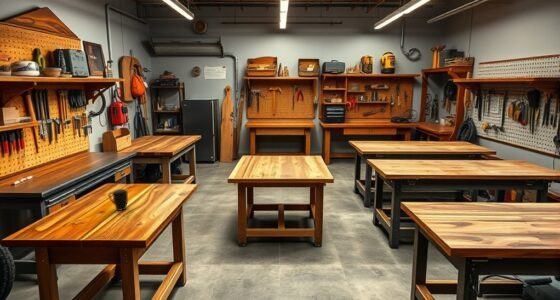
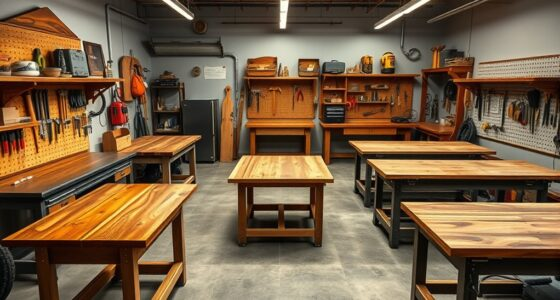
- mug (117, 199)
